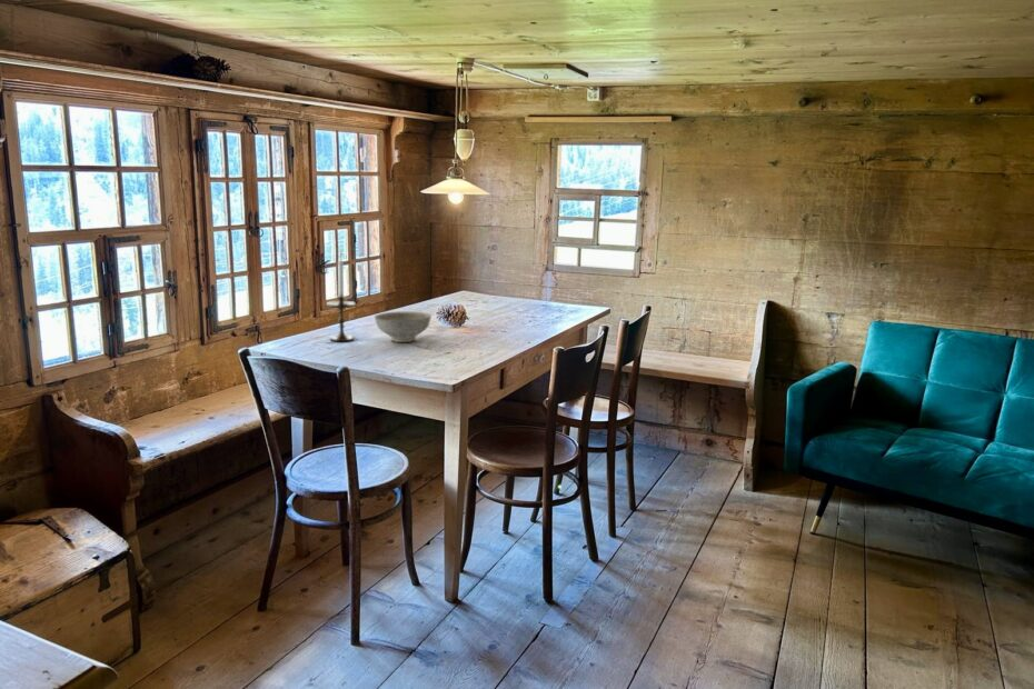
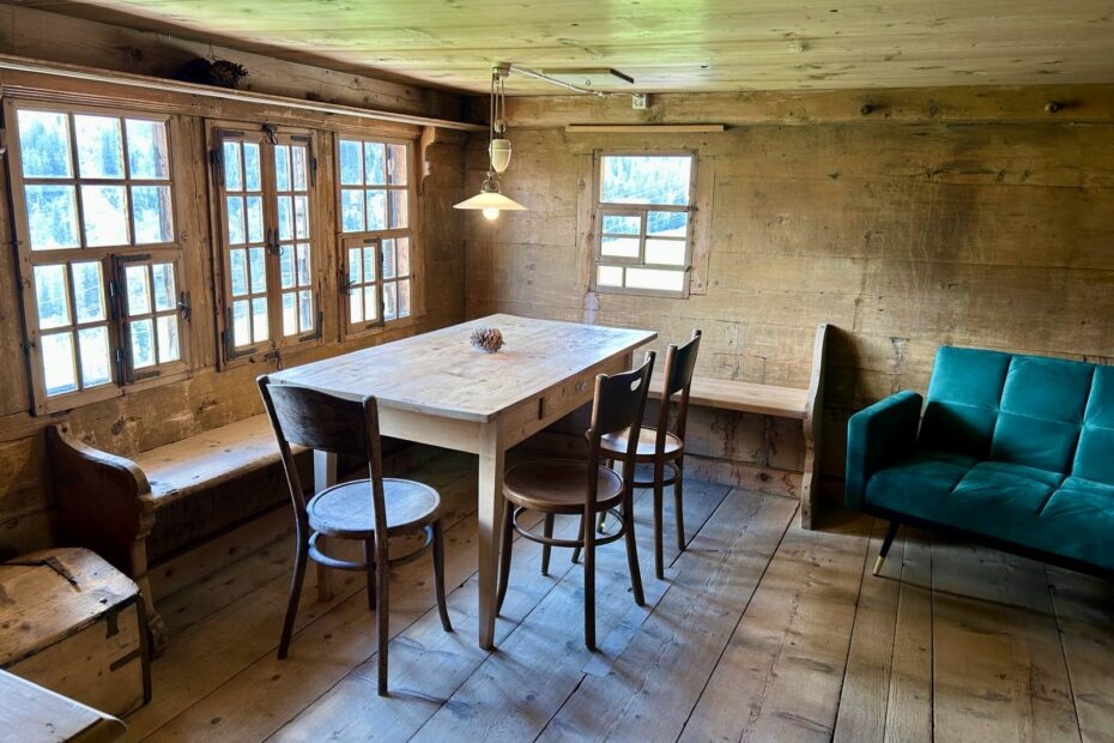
- candlestick (340, 294)
- decorative bowl (402, 327)
